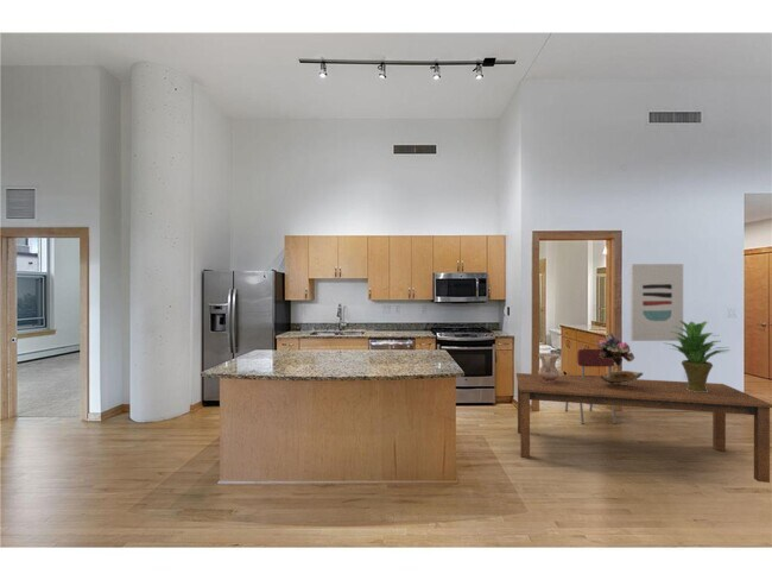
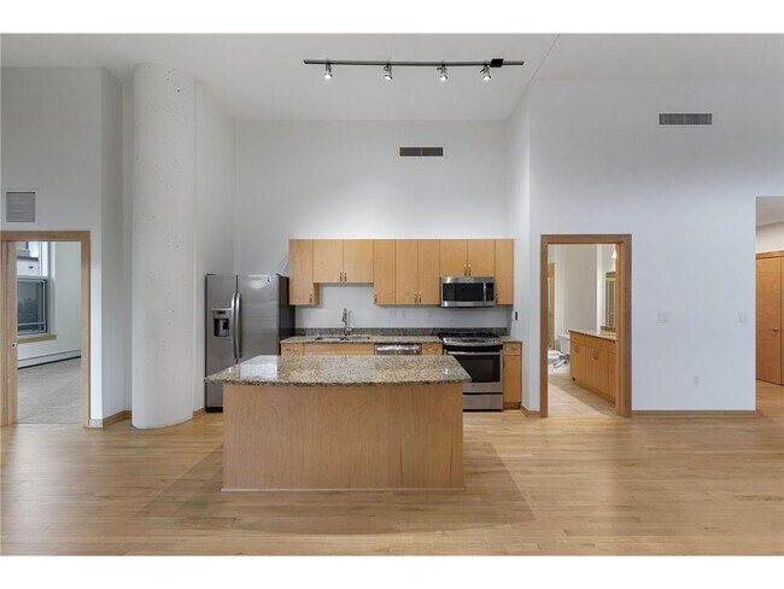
- ceramic jug (548, 367)
- chair (587, 376)
- wall art (657, 302)
- bouquet (619, 360)
- potted plant (696, 354)
- dining table (624, 405)
